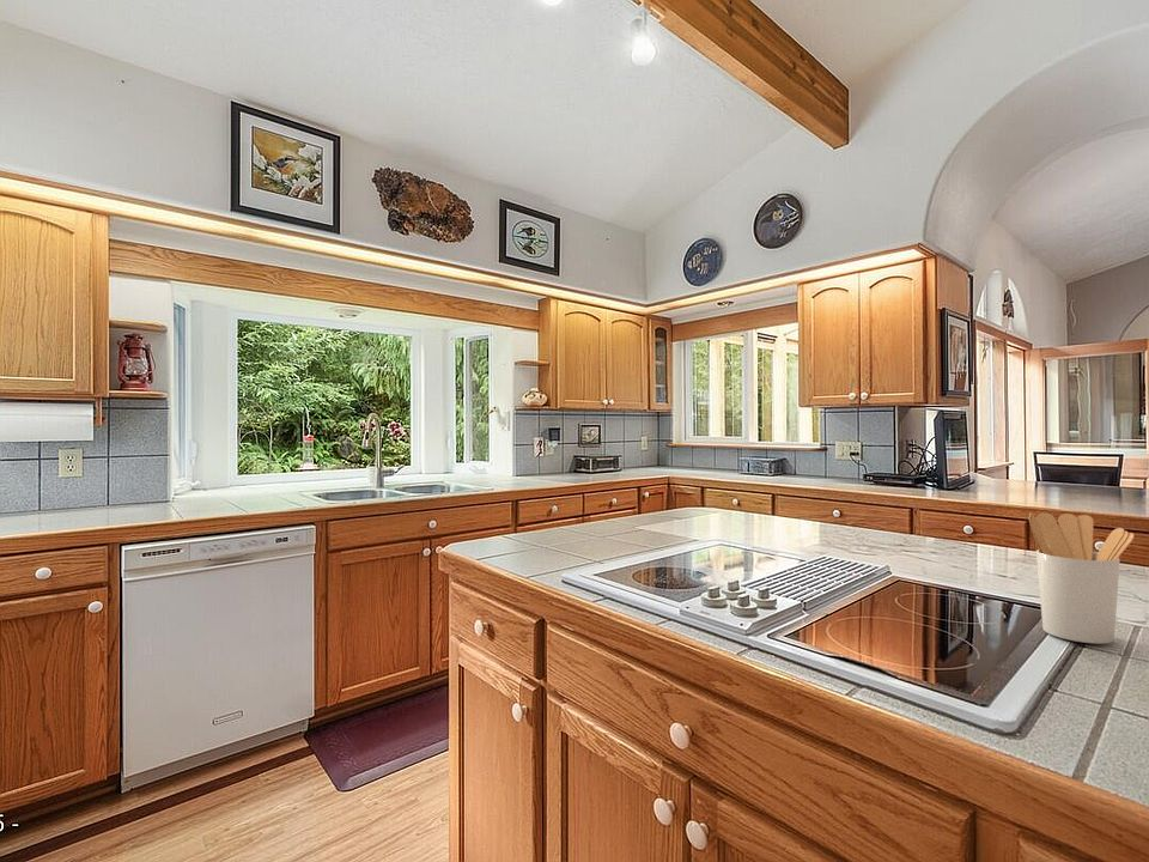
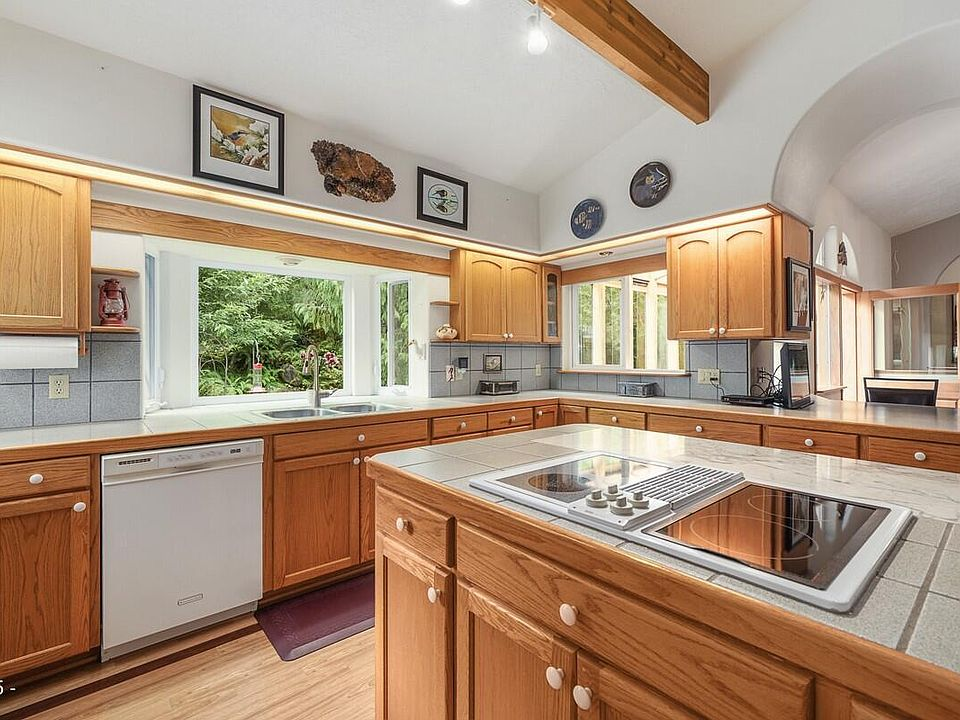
- utensil holder (1071, 571)
